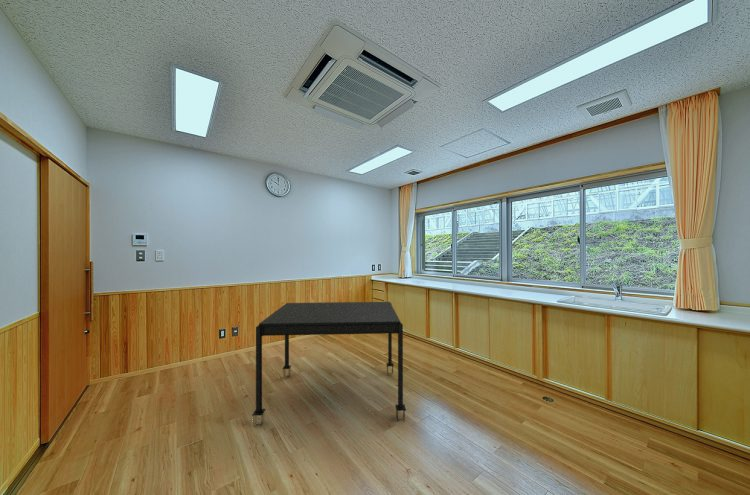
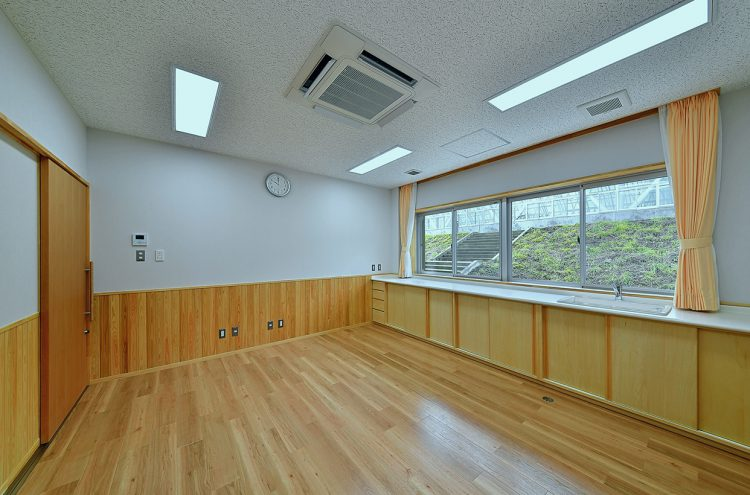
- dining table (331, 334)
